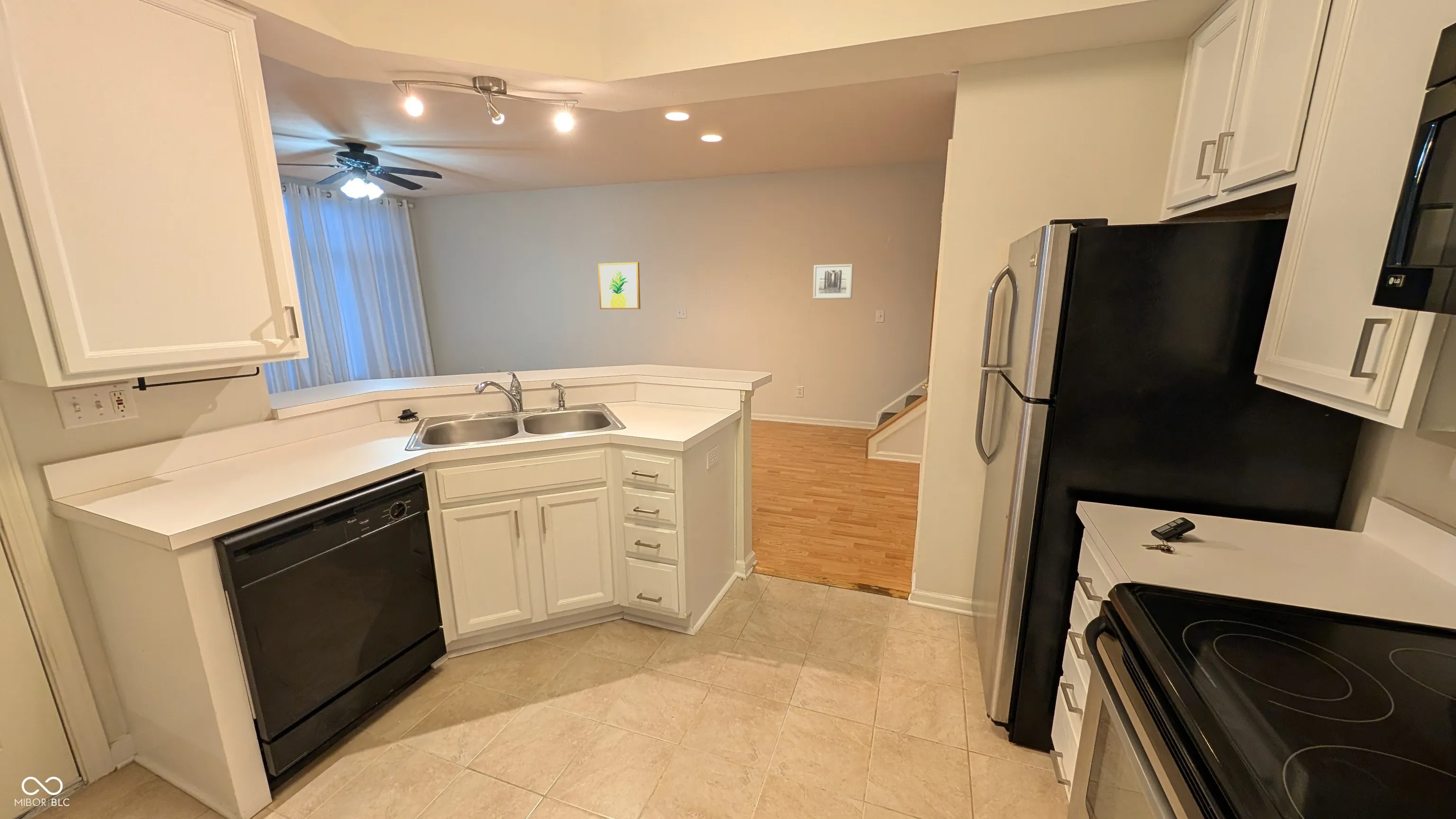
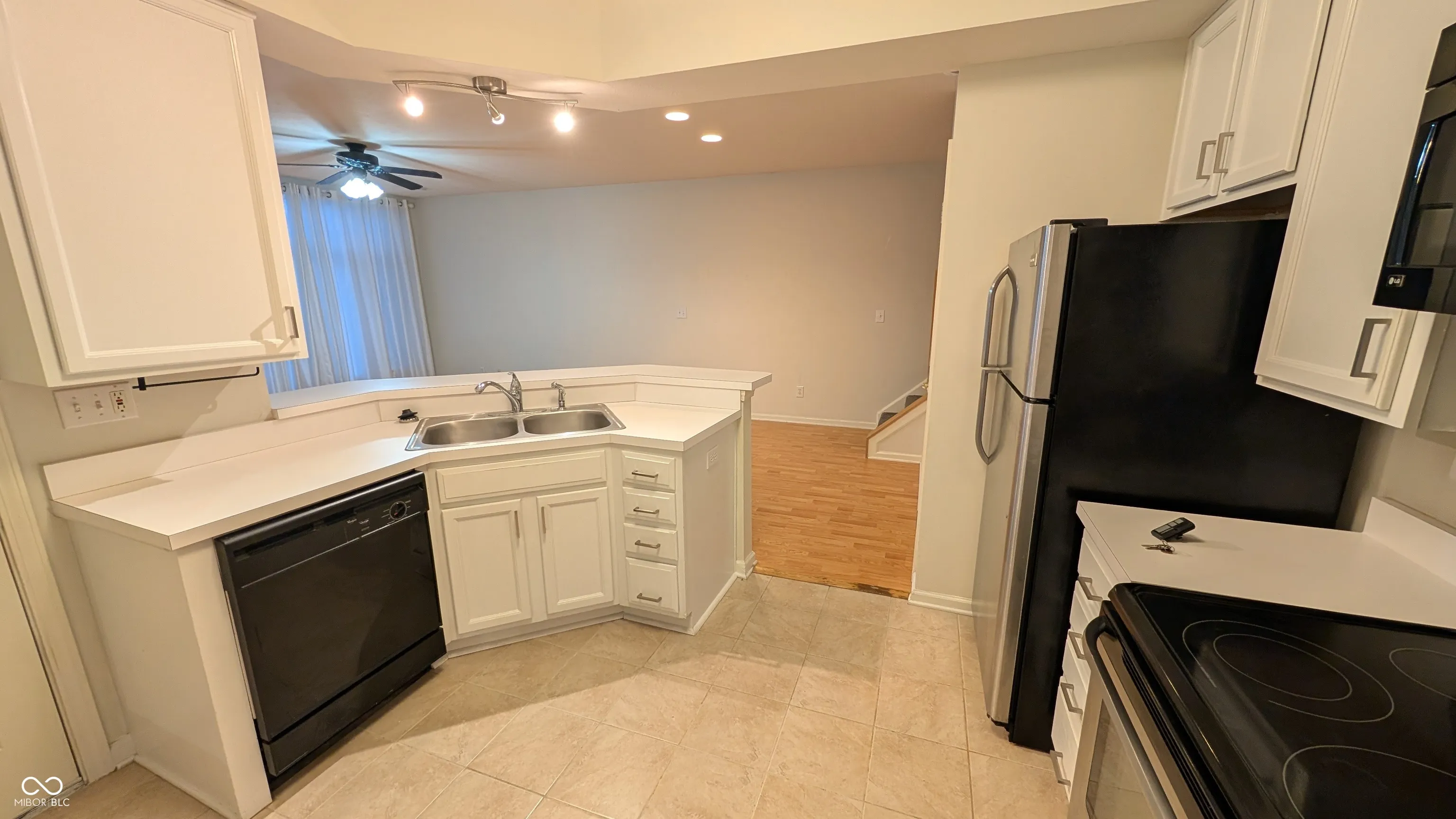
- wall art (832, 282)
- wall art (619, 286)
